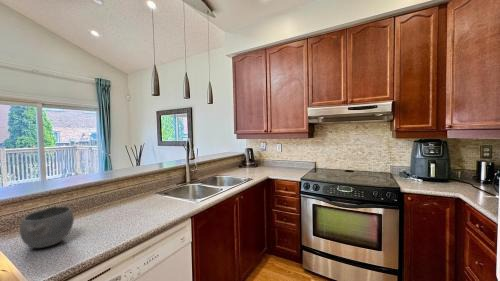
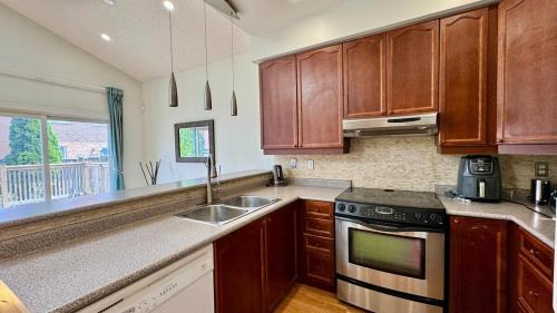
- bowl (48, 226)
